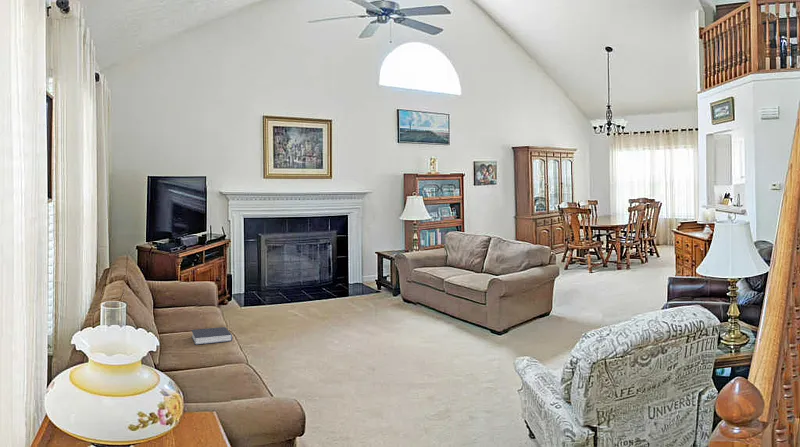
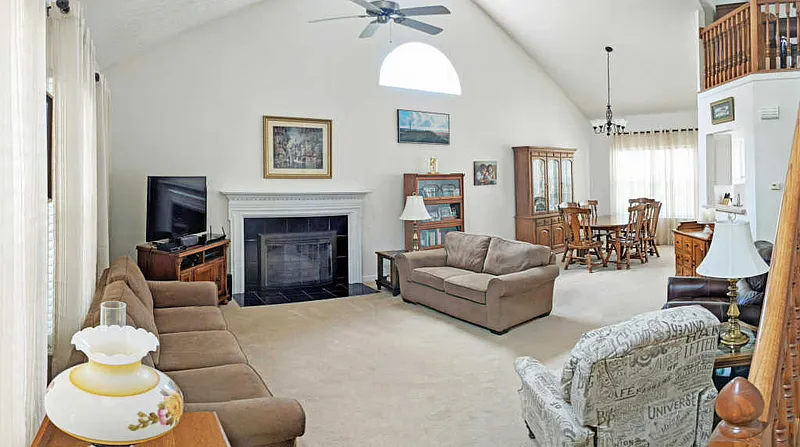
- book (211, 335)
